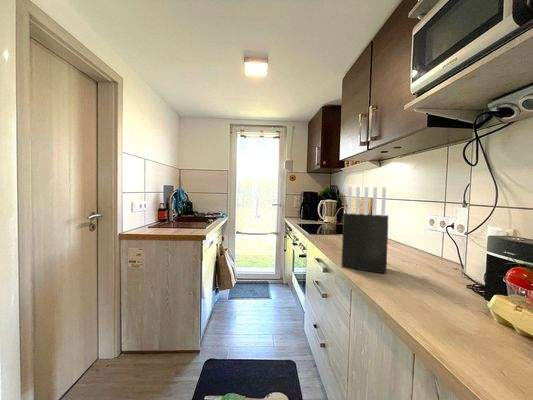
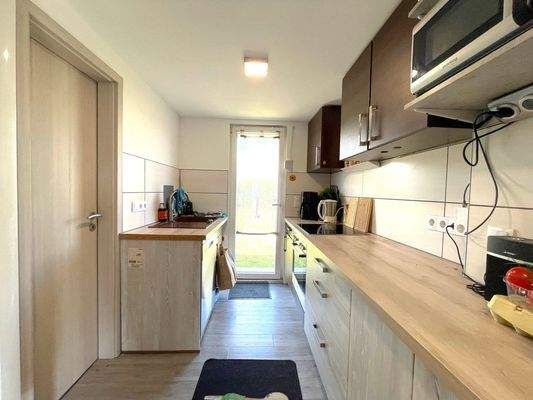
- knife block (365, 227)
